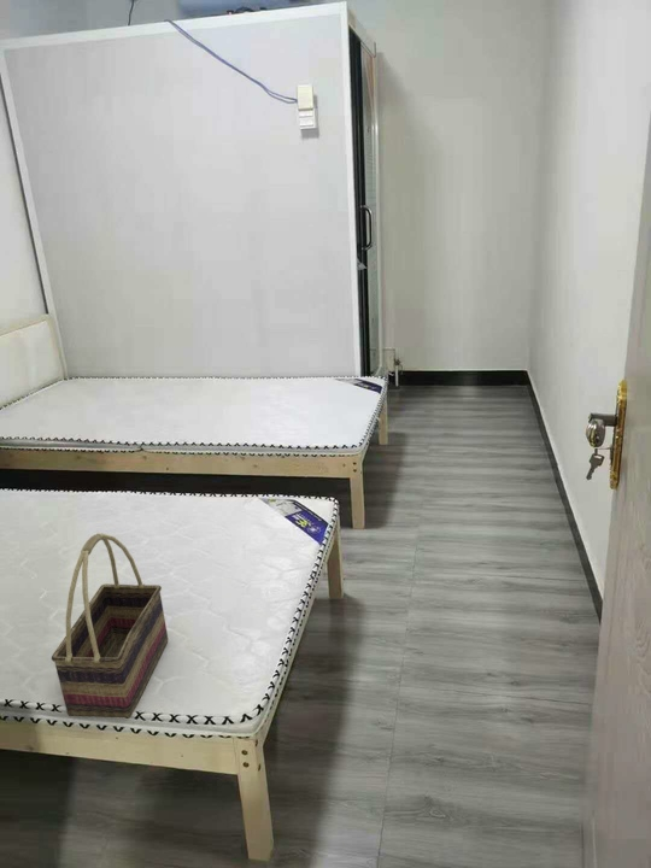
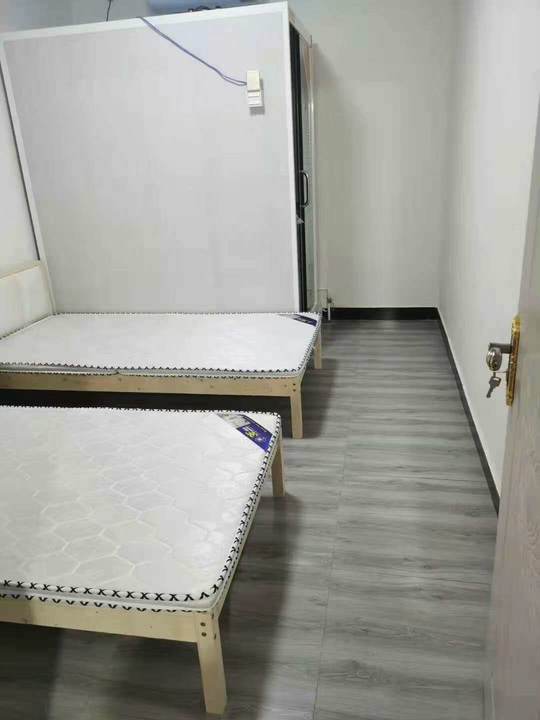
- woven basket (107, 610)
